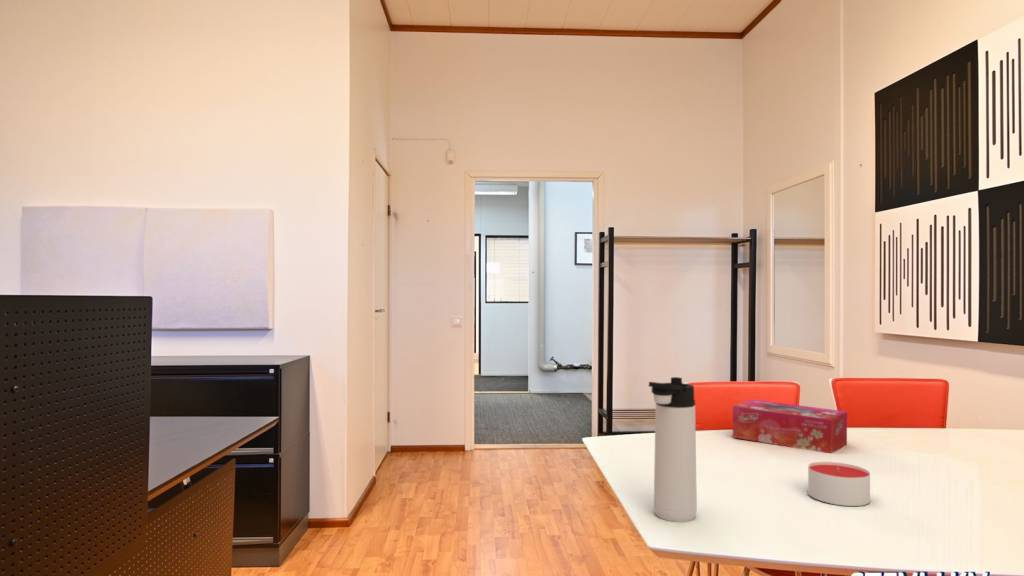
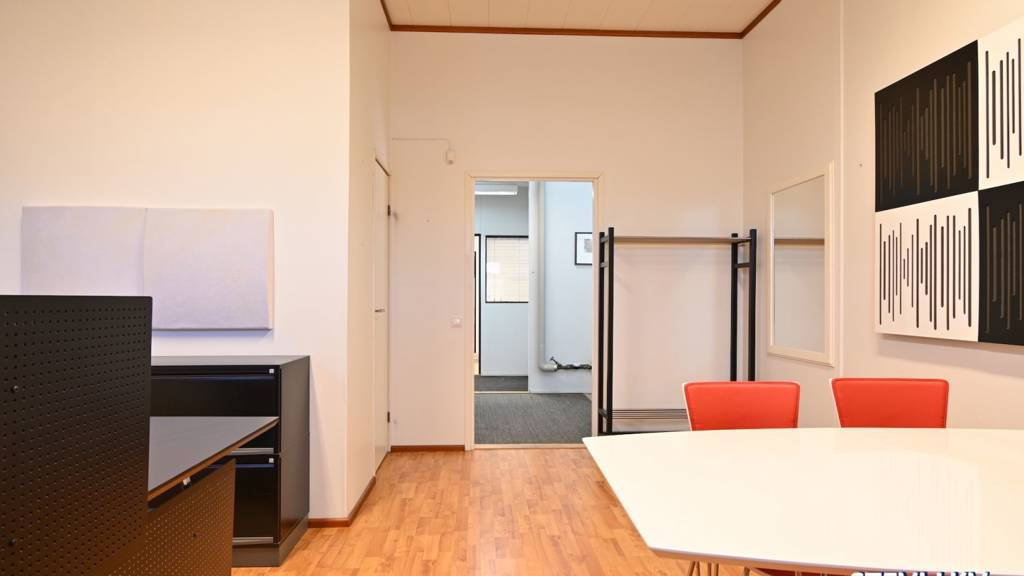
- tissue box (788, 424)
- candle (838, 482)
- thermos bottle (670, 449)
